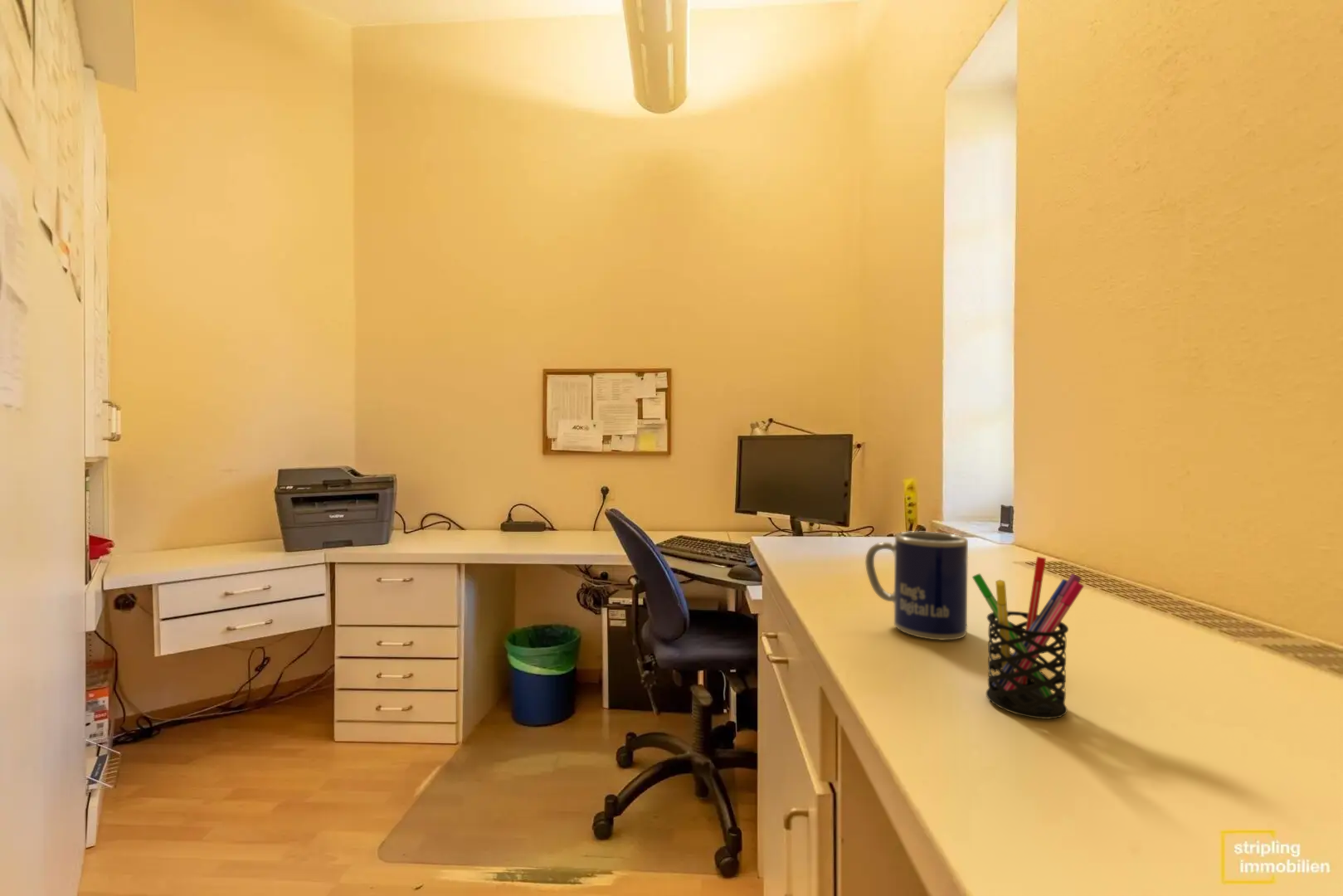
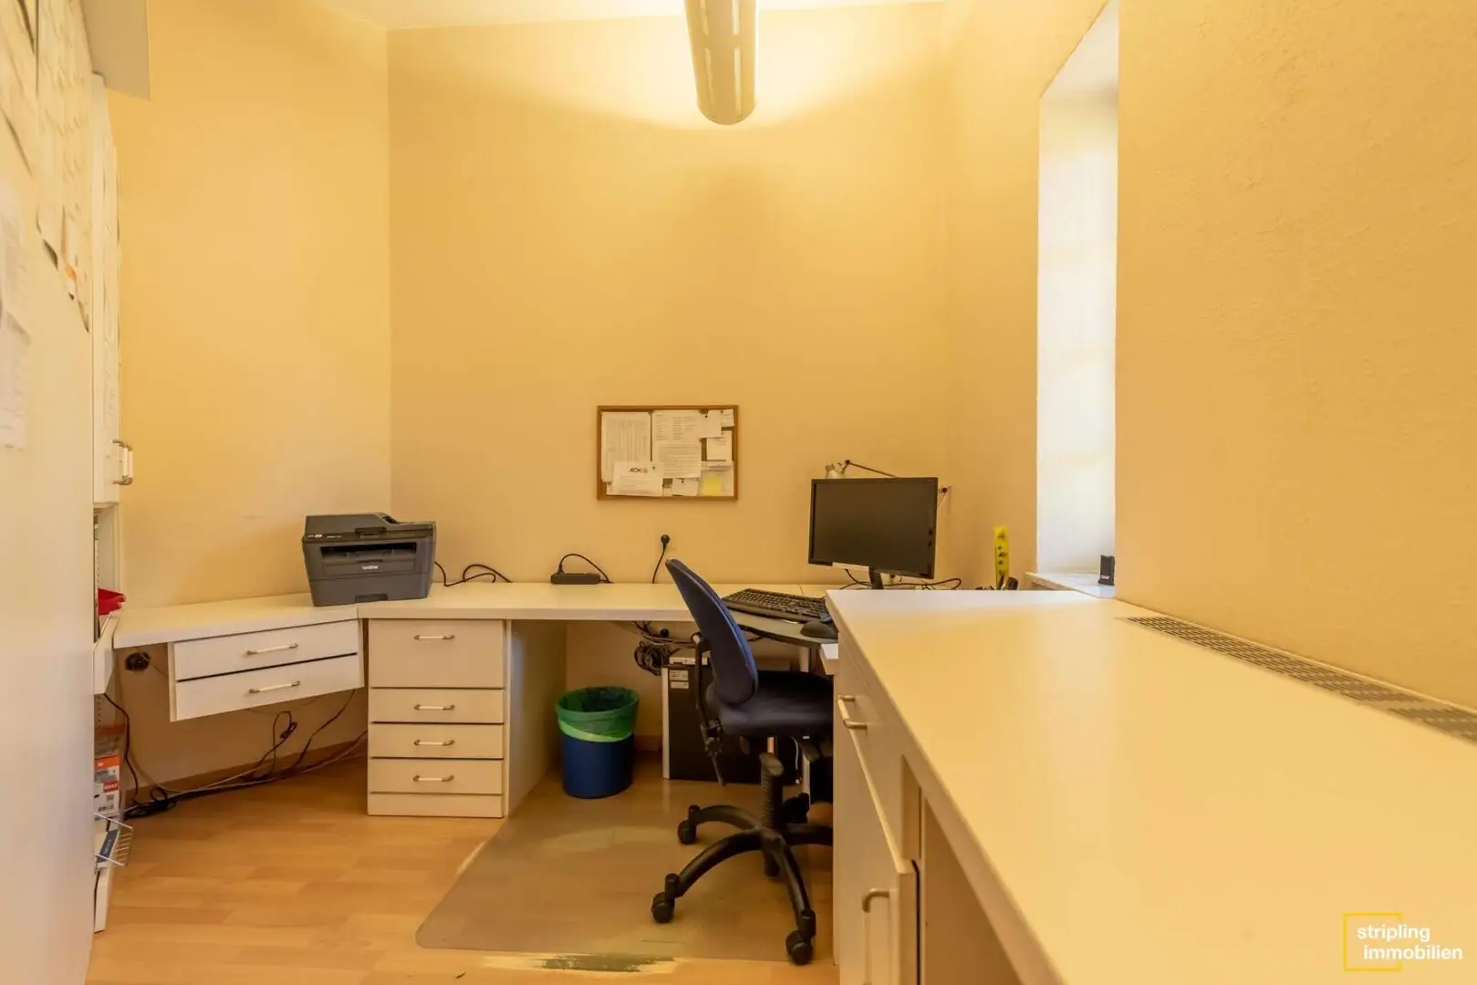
- mug (913, 580)
- pen holder (1019, 629)
